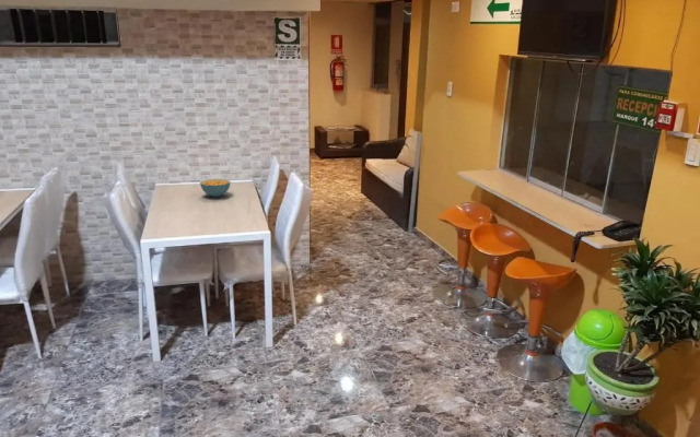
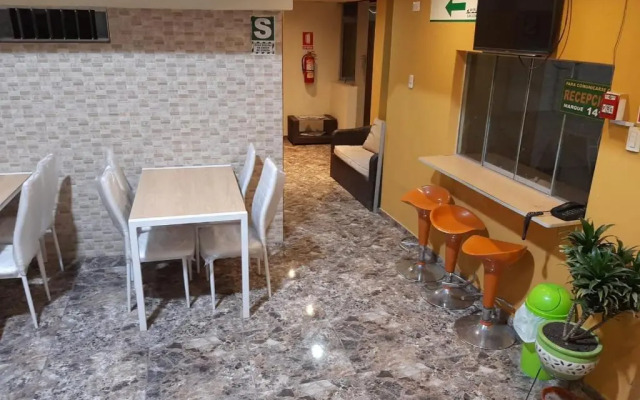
- cereal bowl (215, 189)
